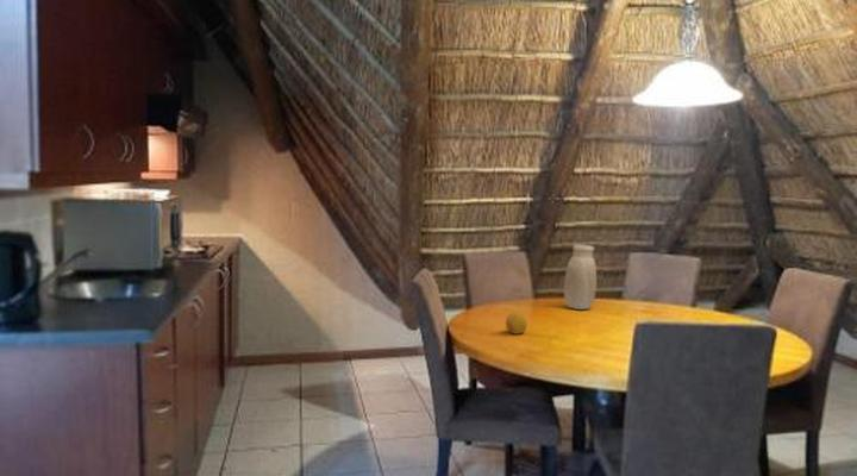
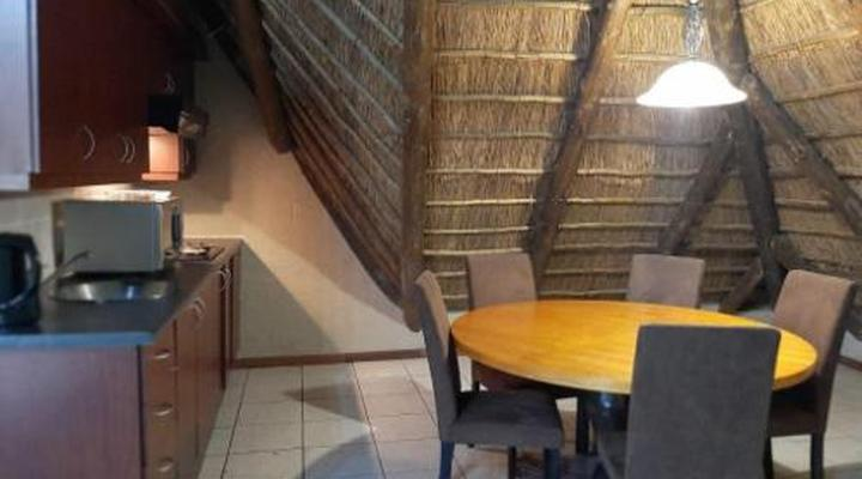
- vase (565, 275)
- fruit (515, 322)
